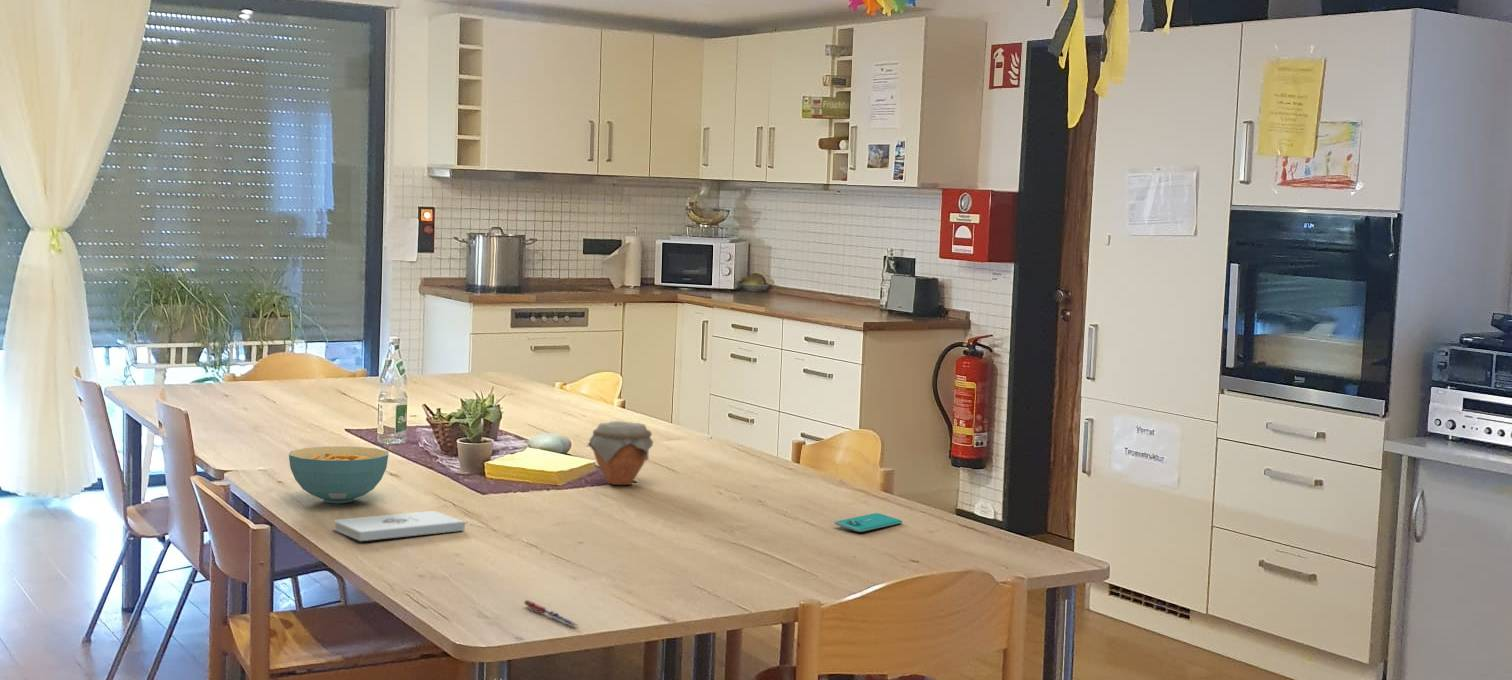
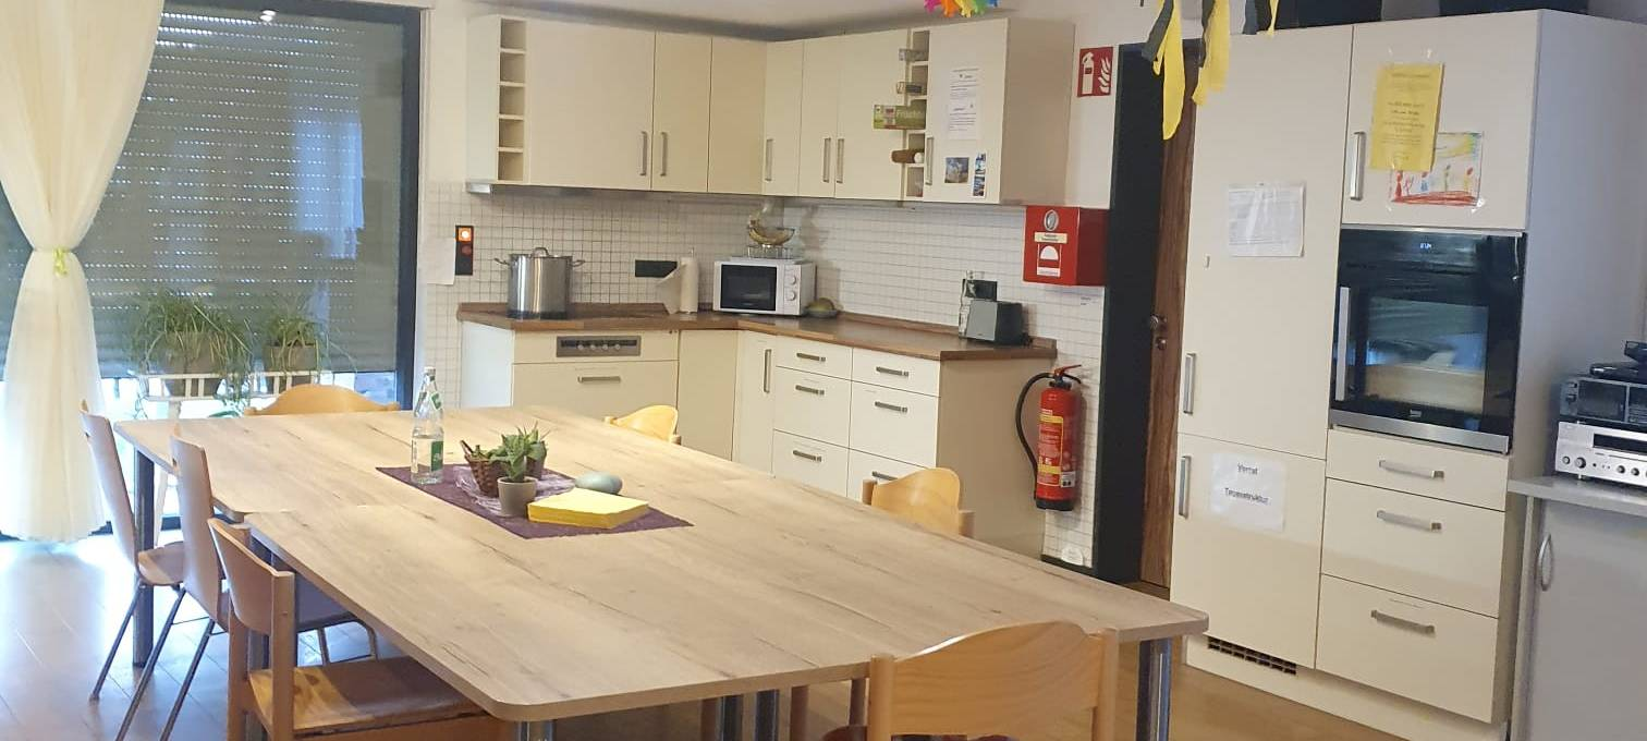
- notepad (398, 525)
- smartphone (868, 522)
- pen (550, 612)
- jar (620, 453)
- cereal bowl (338, 476)
